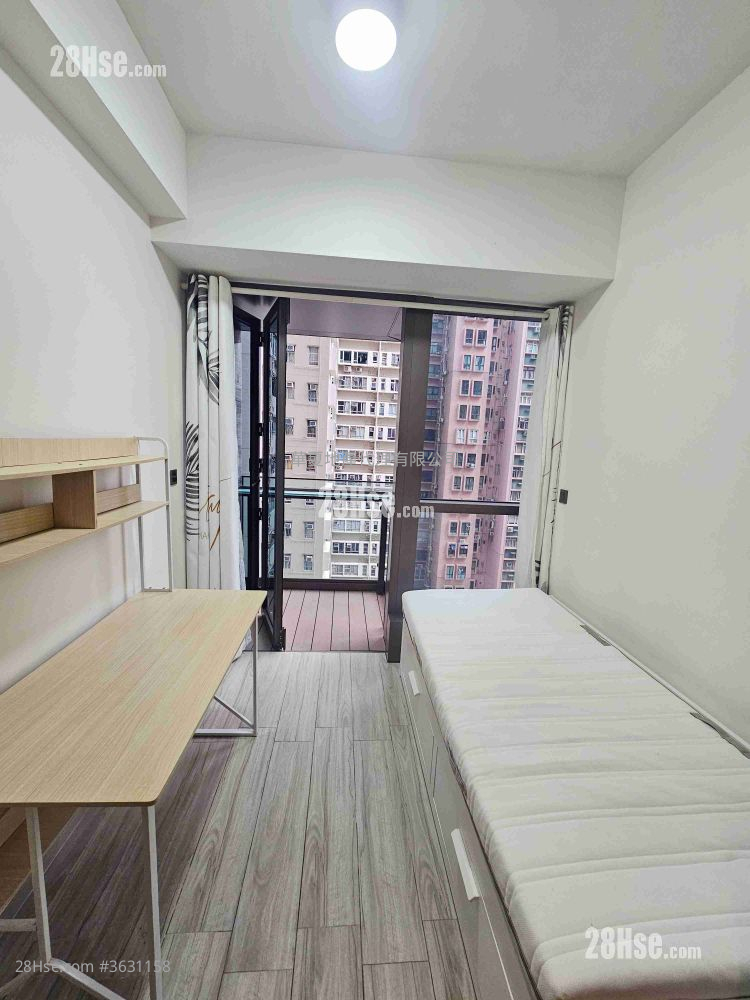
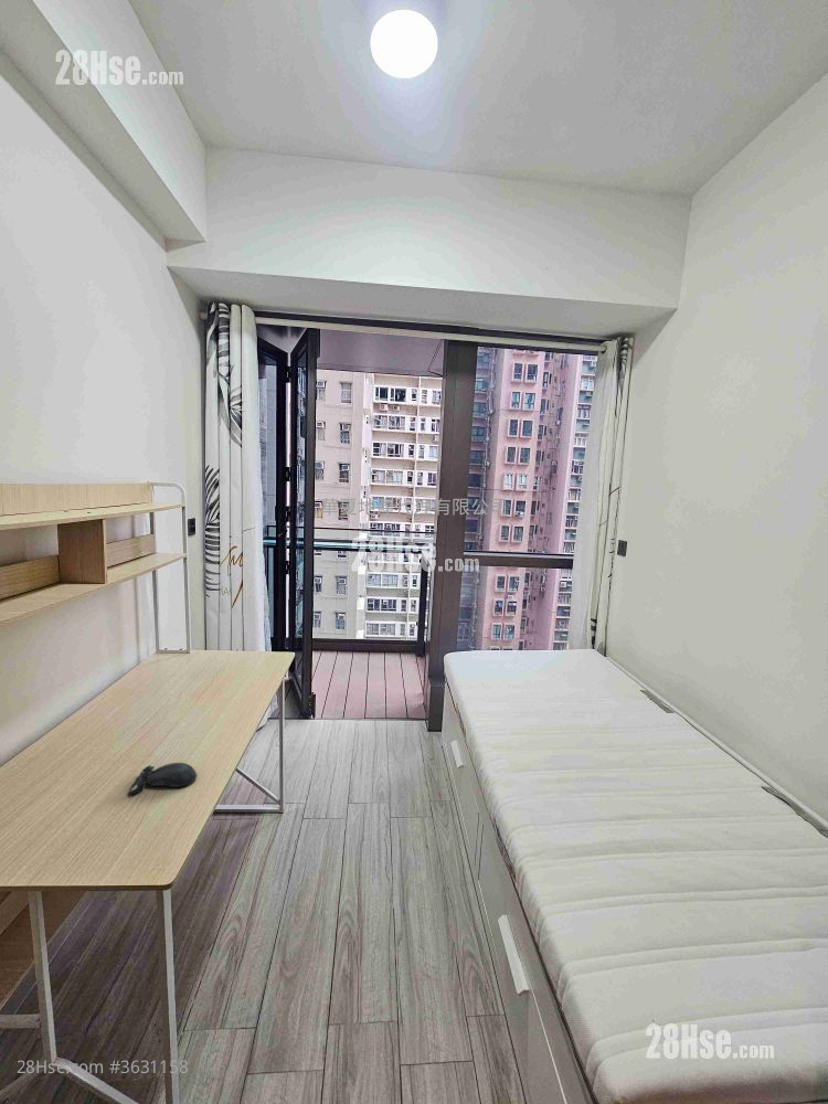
+ computer mouse (166, 774)
